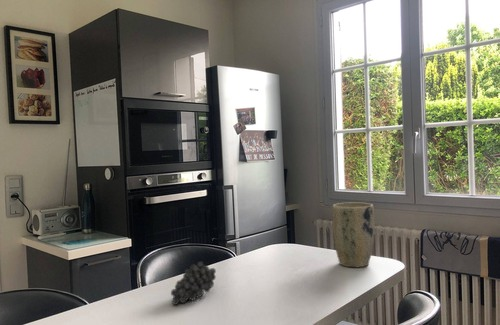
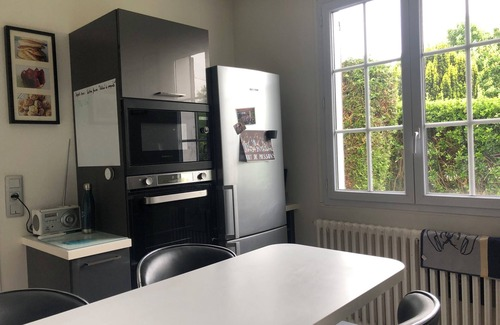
- fruit (191, 280)
- plant pot (353, 234)
